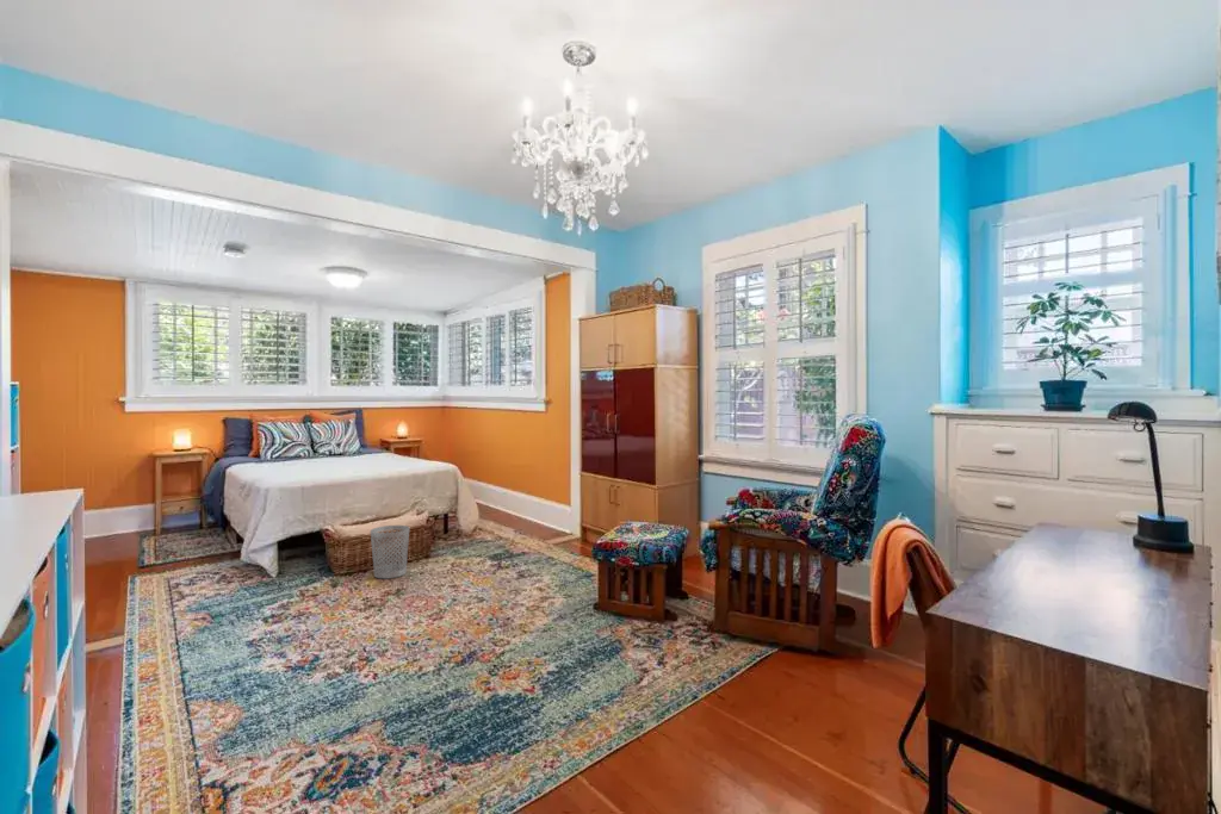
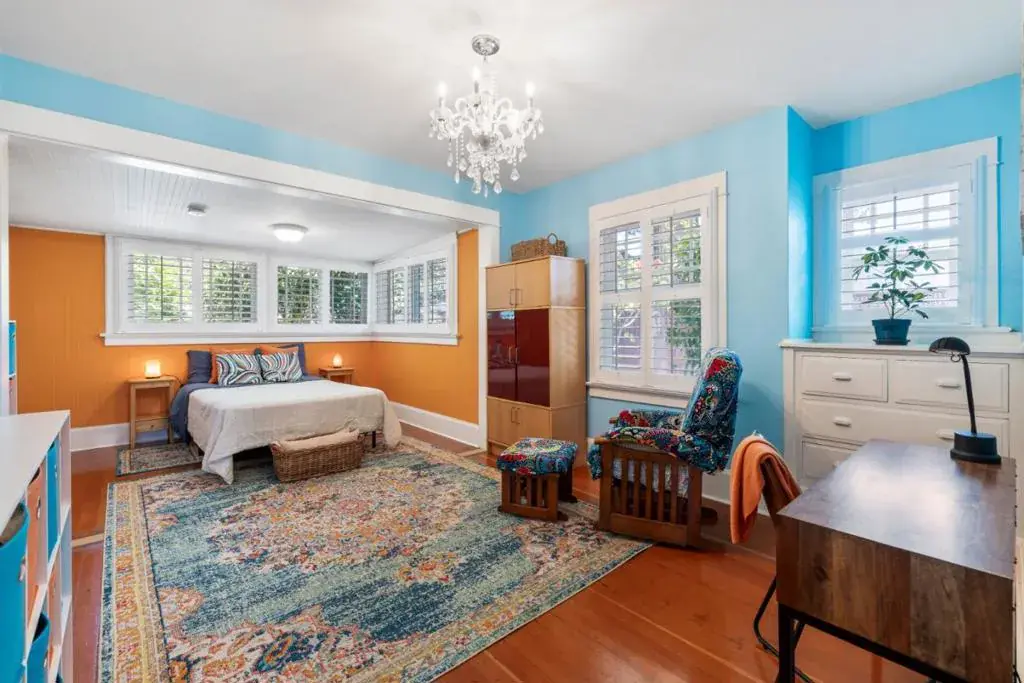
- wastebasket (390, 551)
